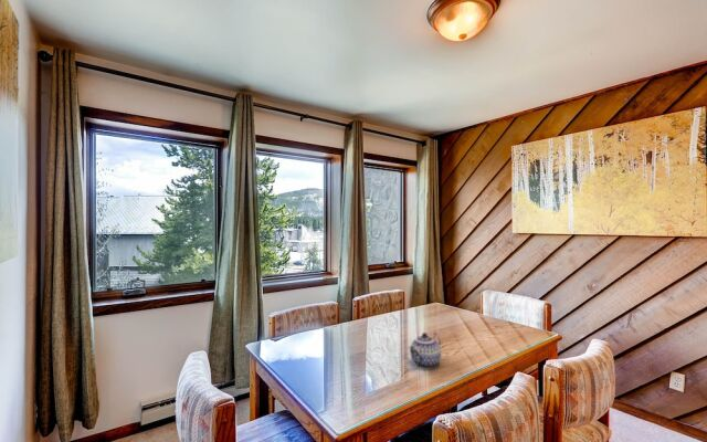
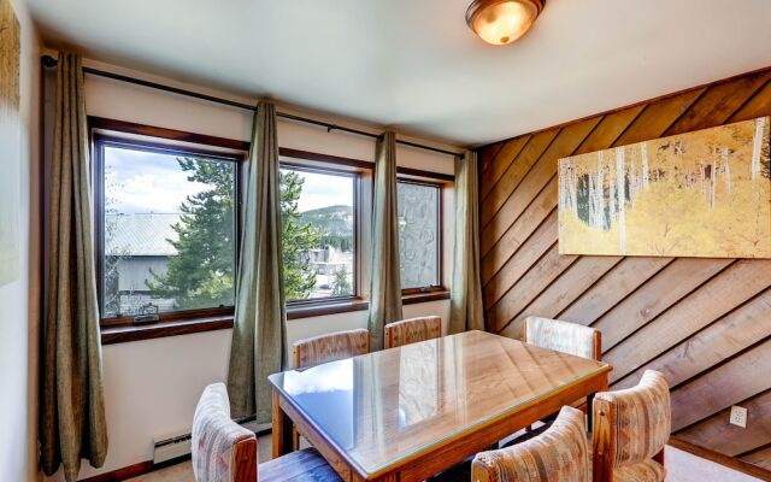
- teapot (425, 347)
